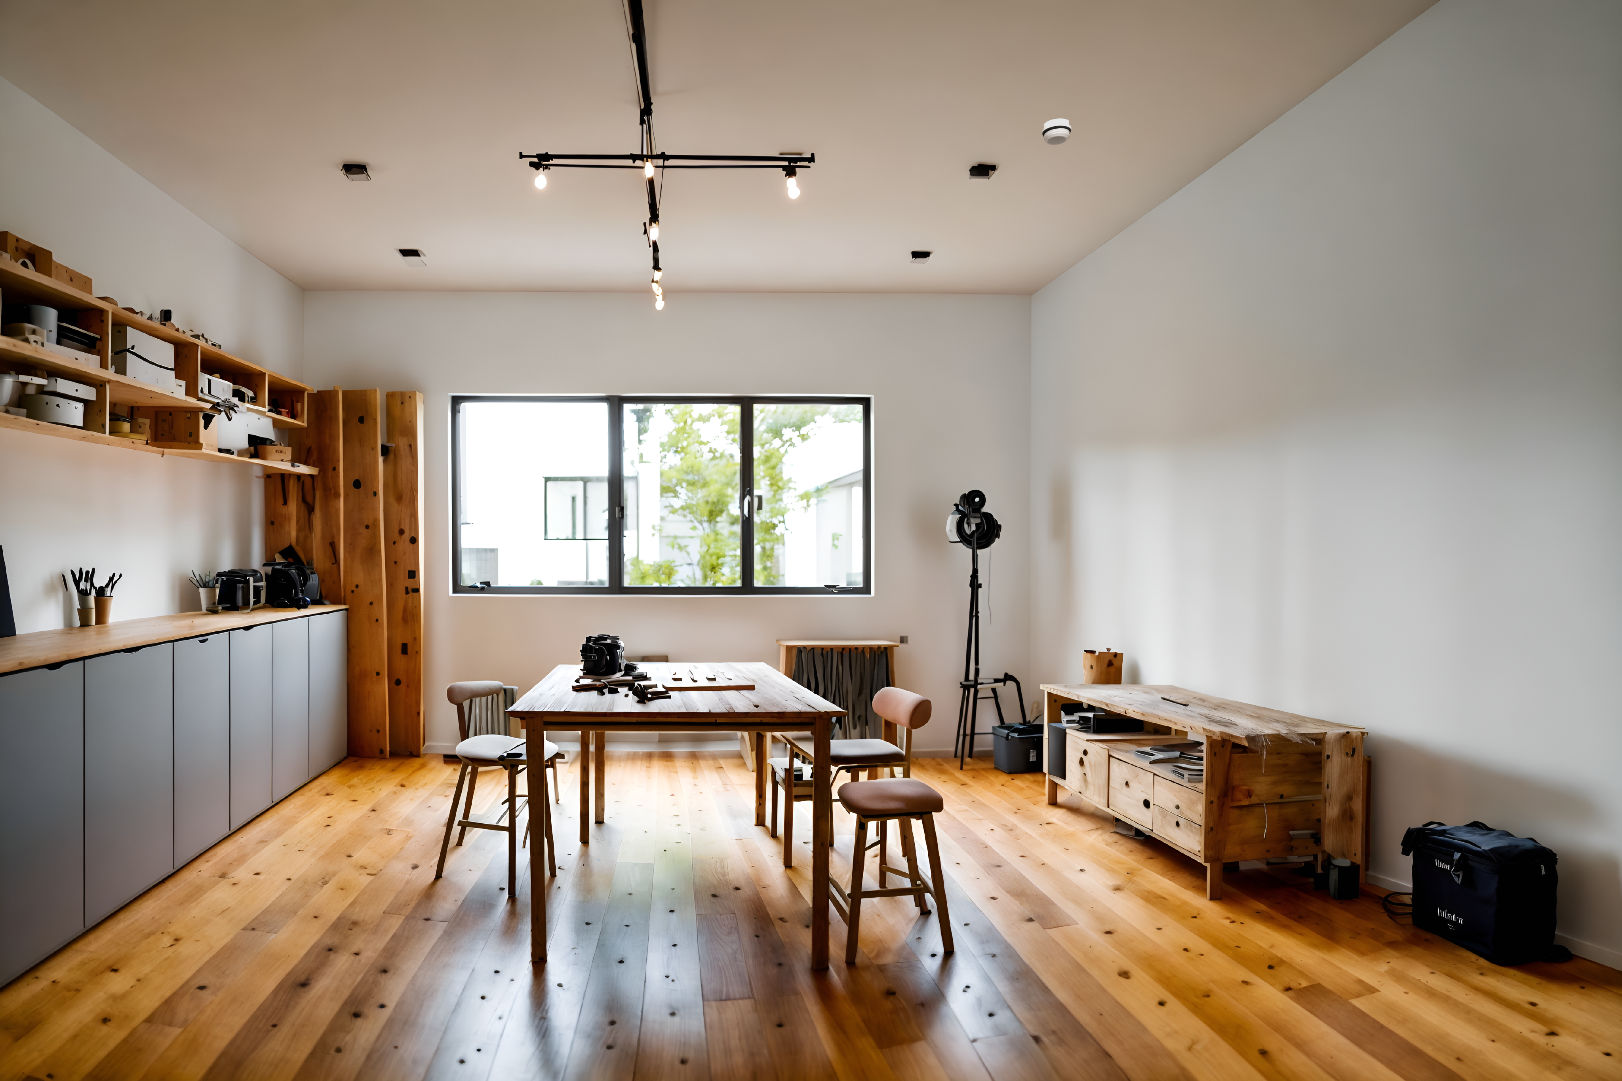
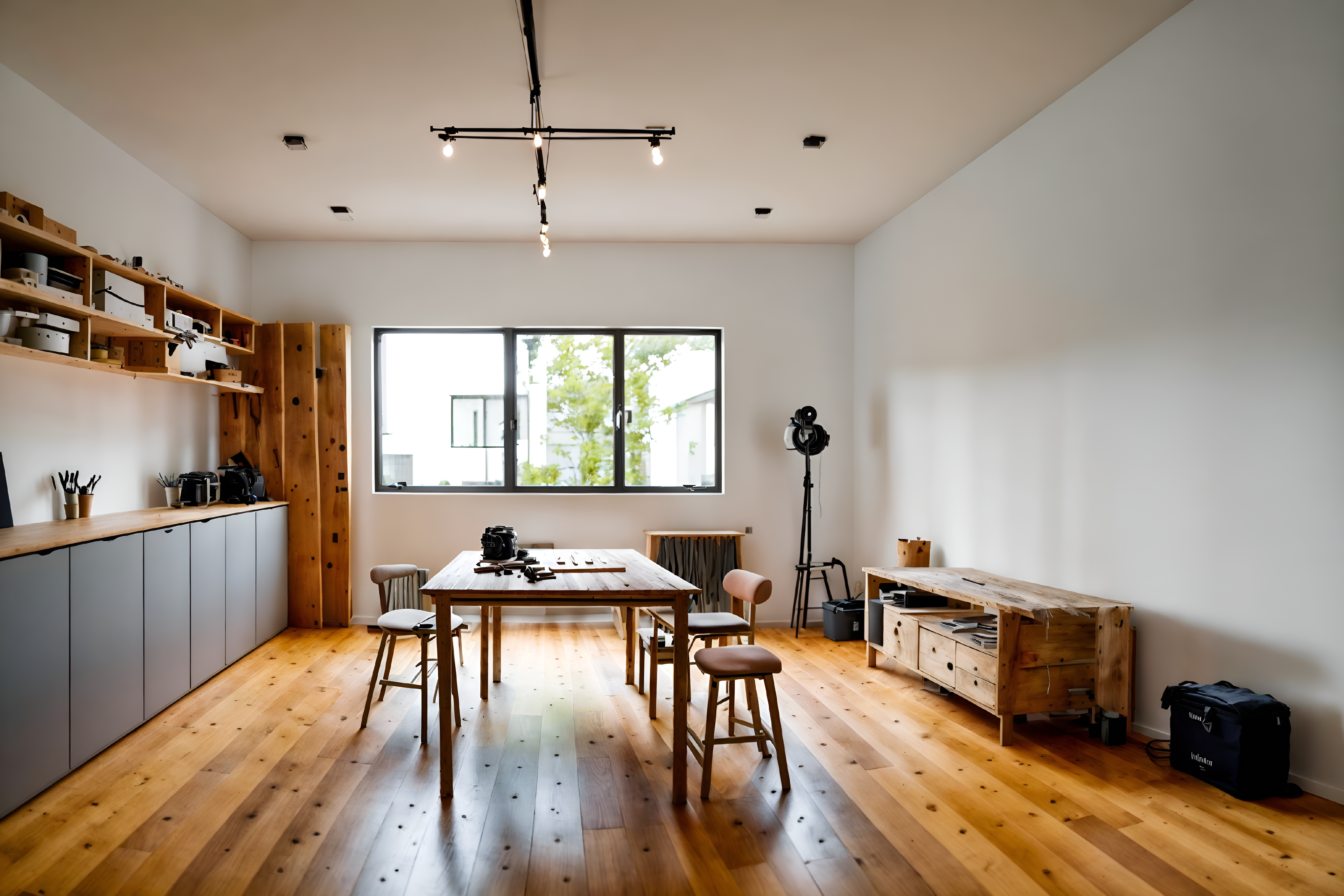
- smoke detector (1056, 133)
